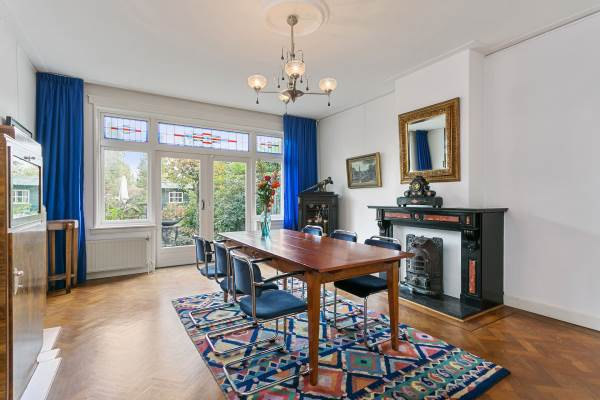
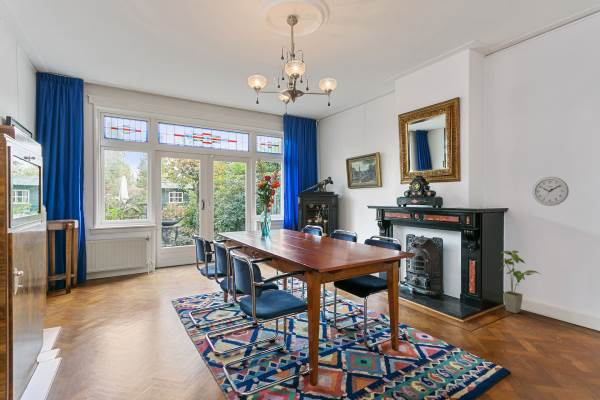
+ house plant (517, 282)
+ wall clock (549, 191)
